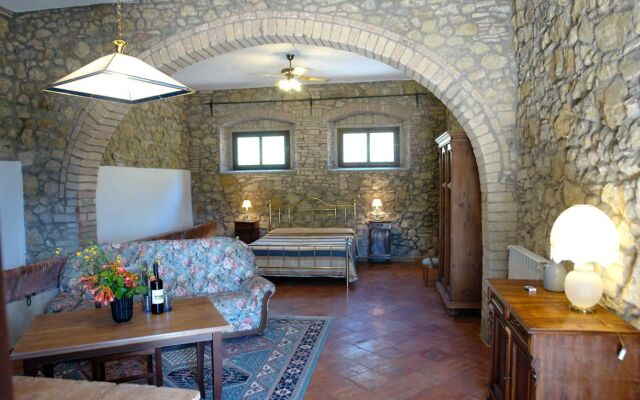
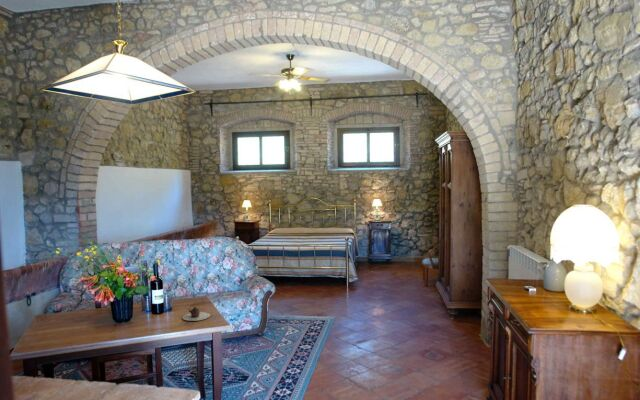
+ teapot (196, 310)
